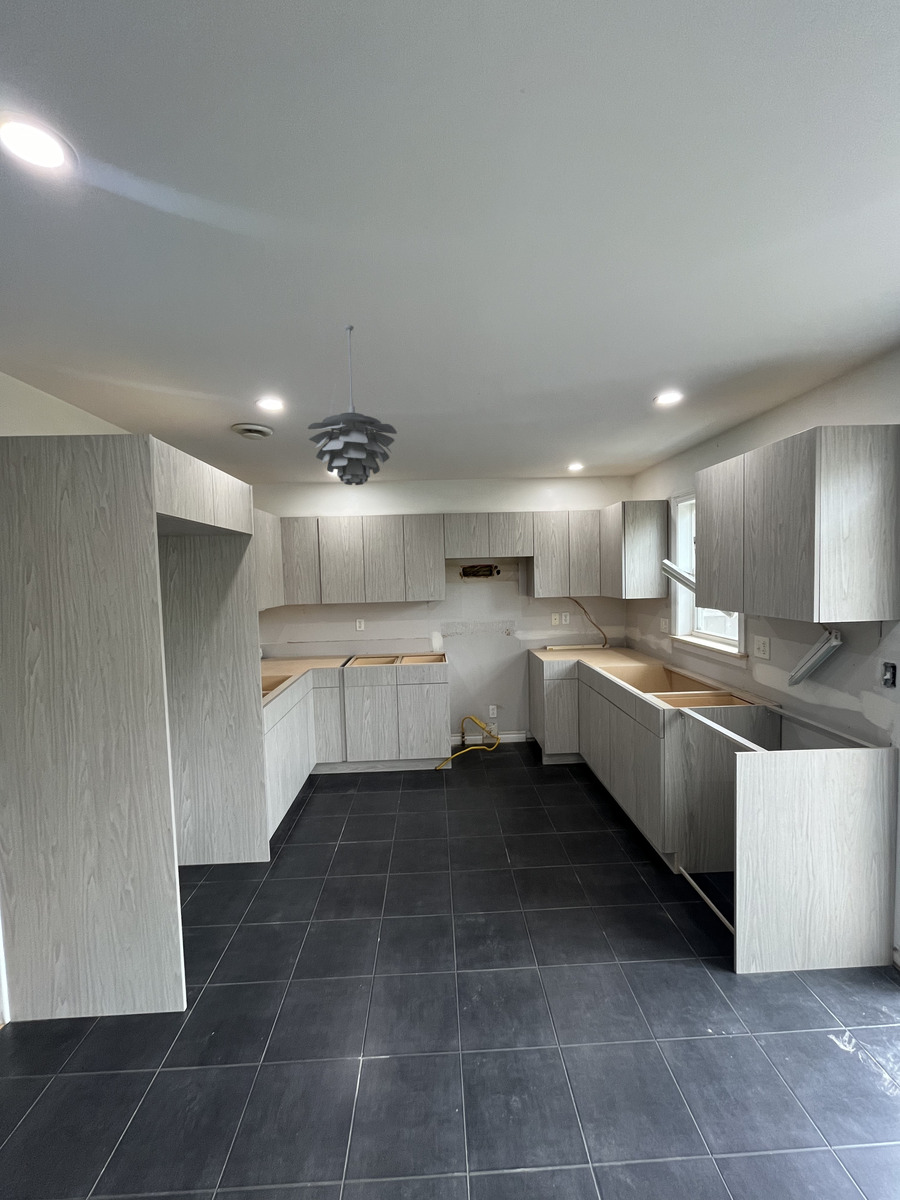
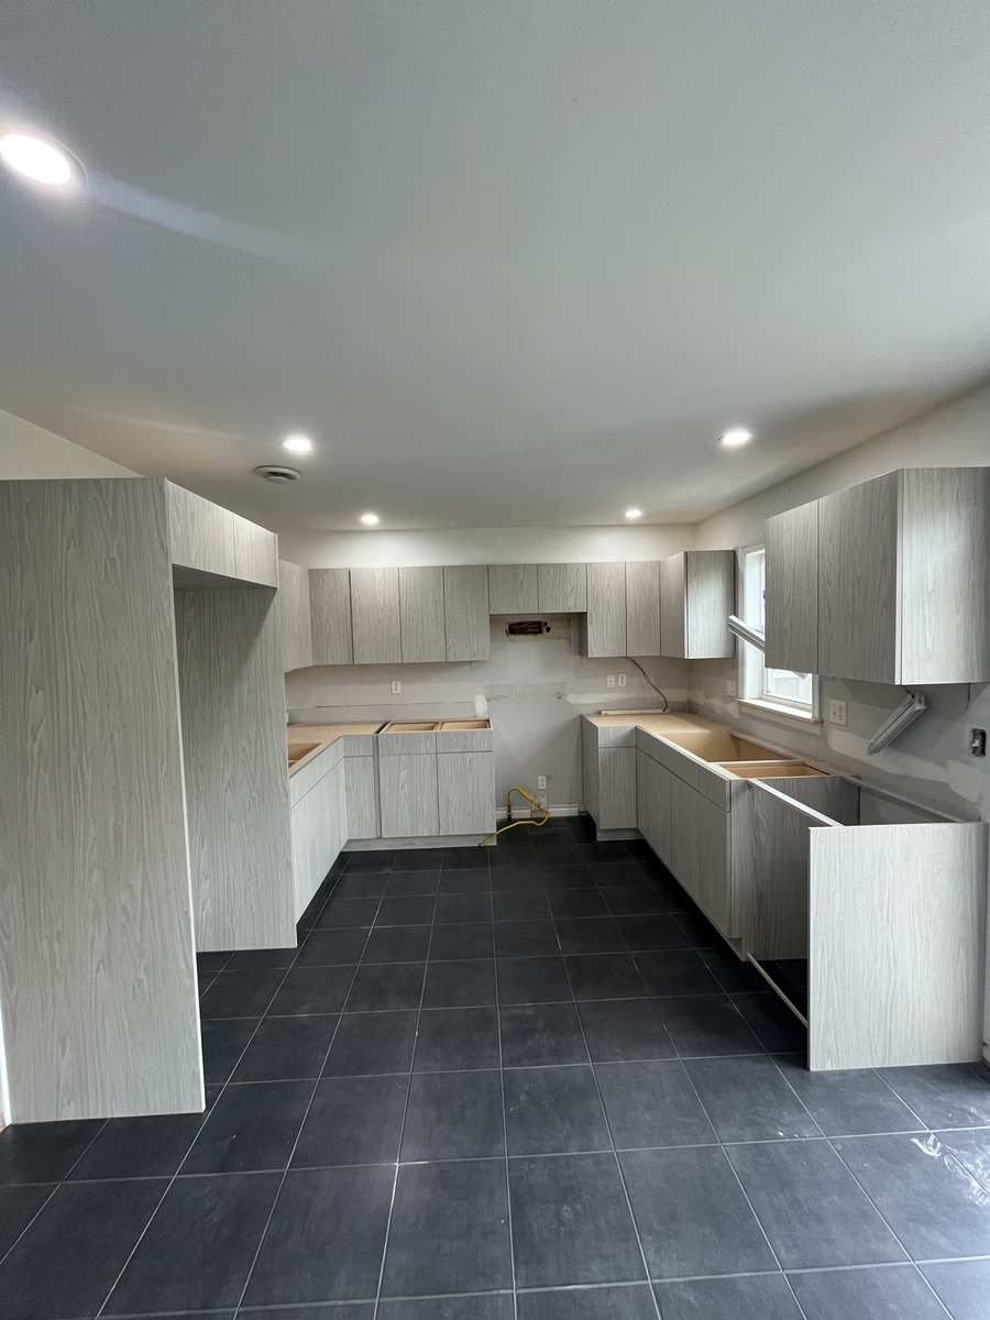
- pendant light (352, 406)
